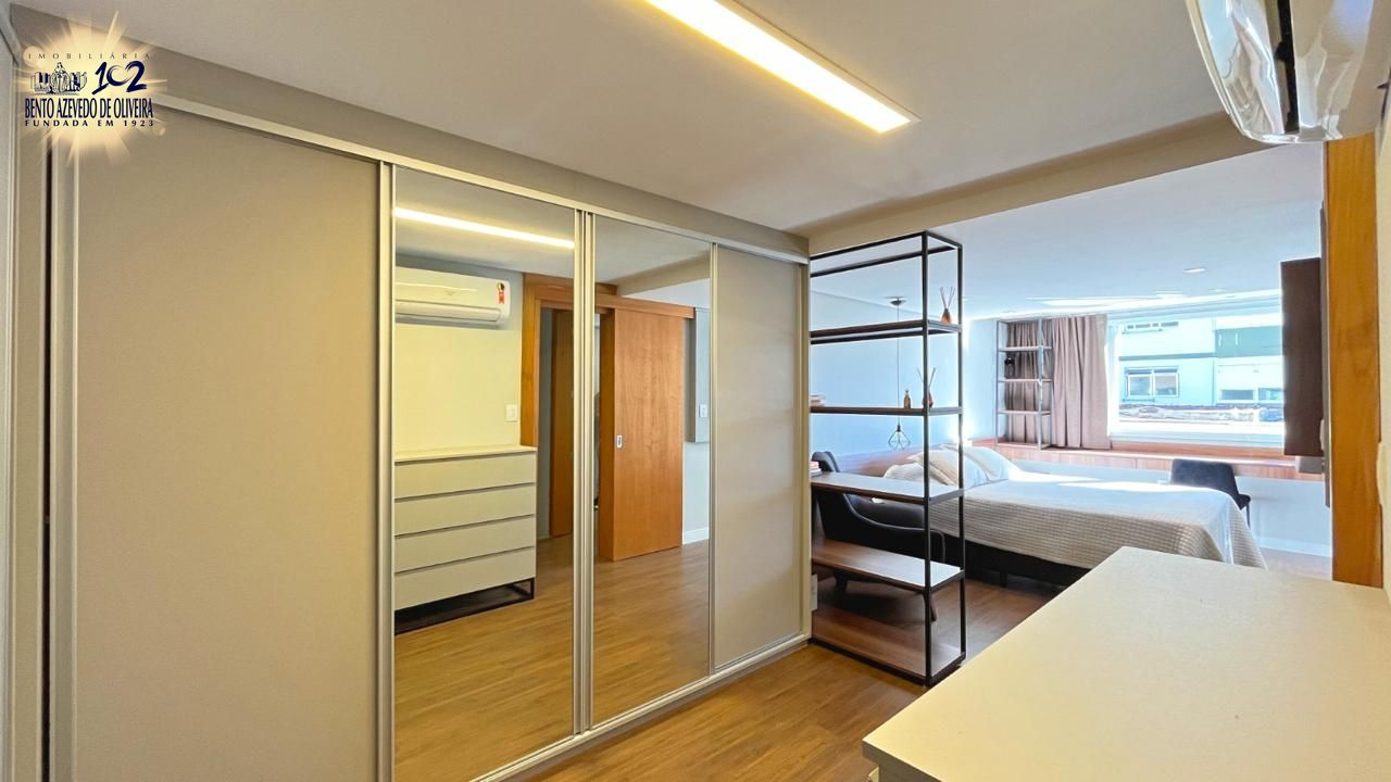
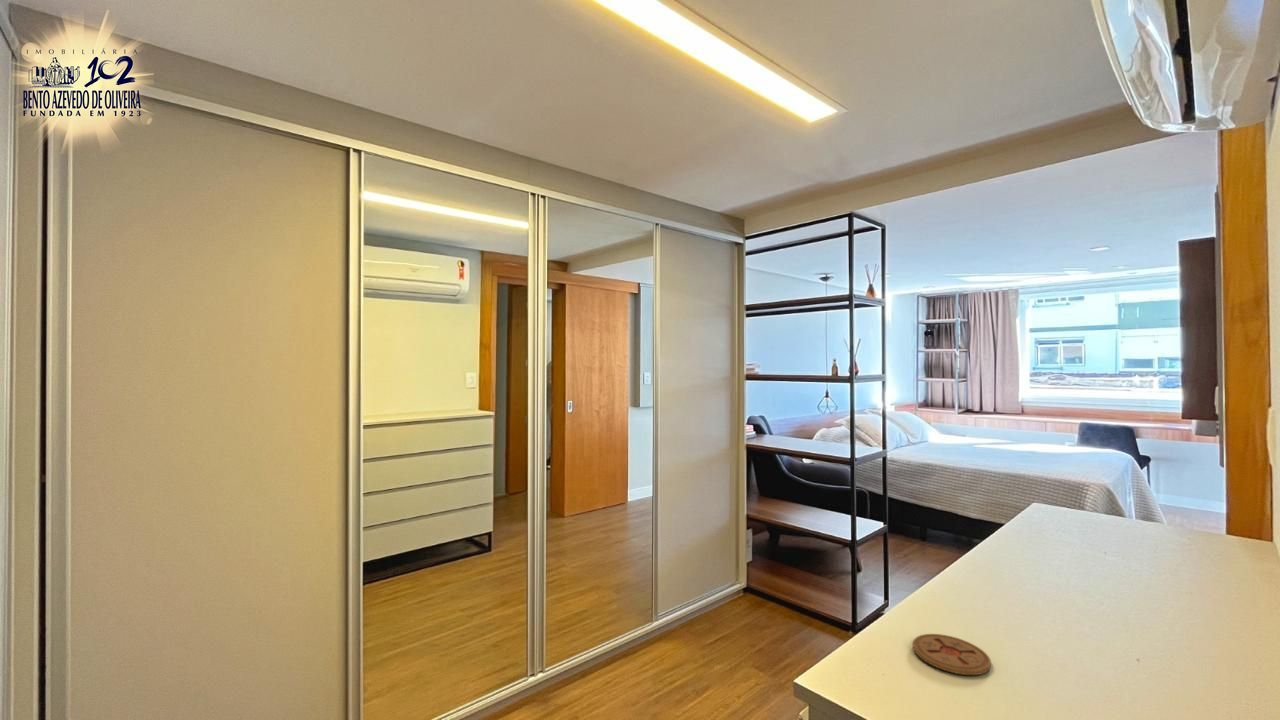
+ coaster (950, 653)
